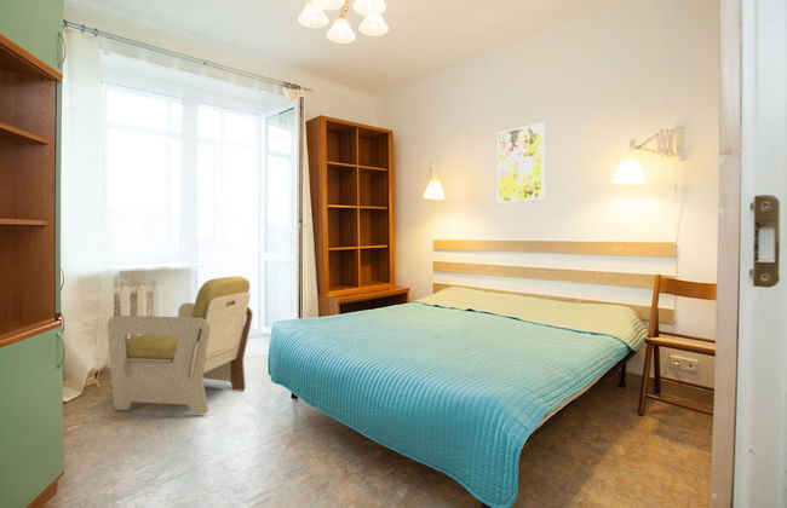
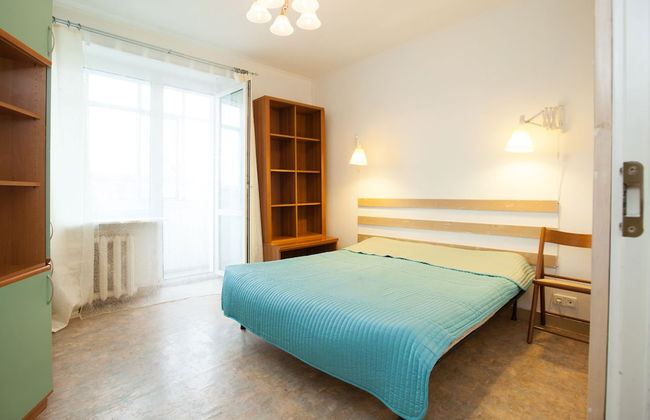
- chair (185, 336)
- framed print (519, 163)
